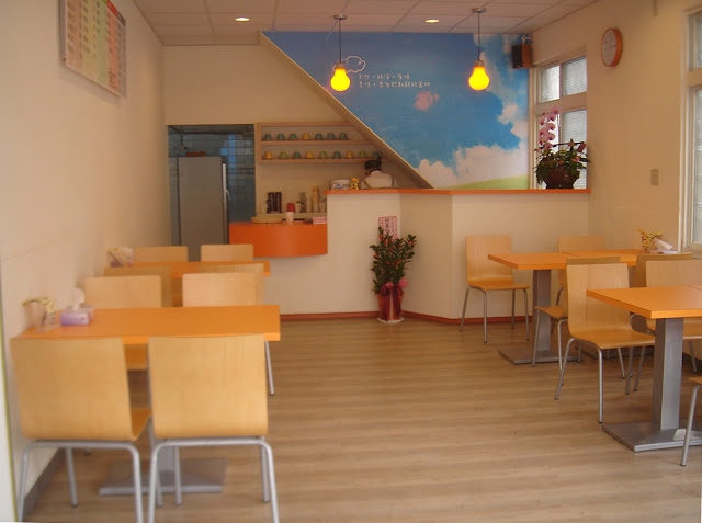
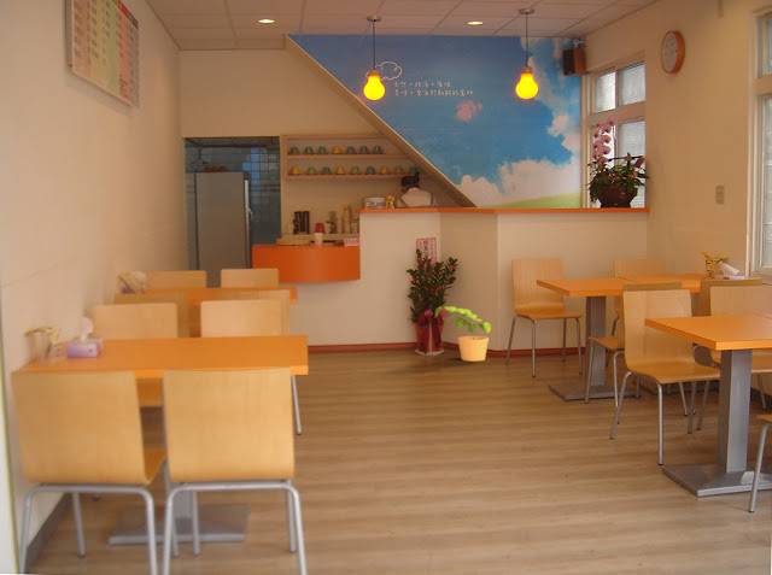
+ potted plant (457, 328)
